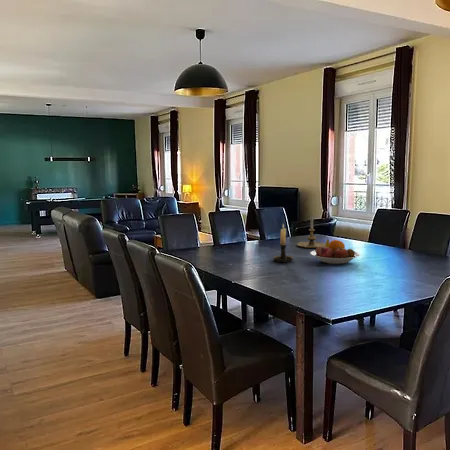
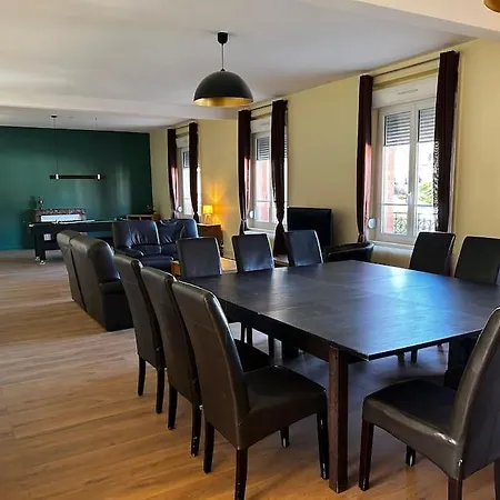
- candle holder (311, 230)
- fruit bowl (334, 251)
- candle holder (283, 242)
